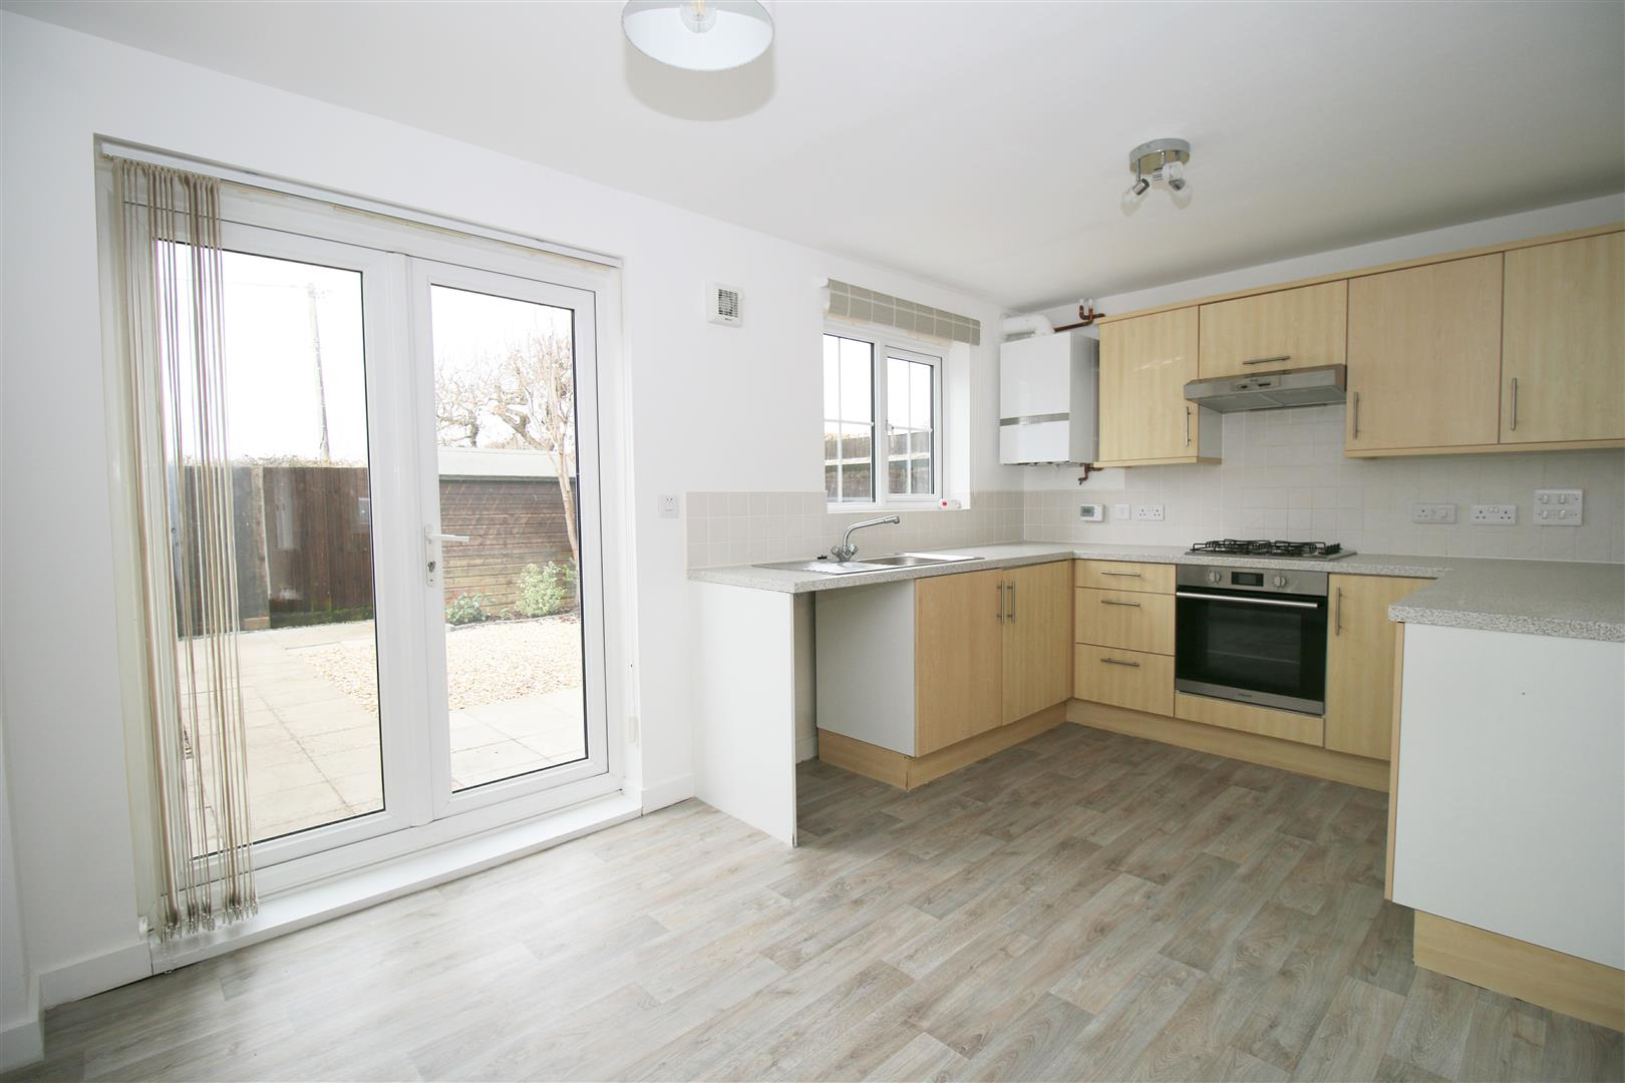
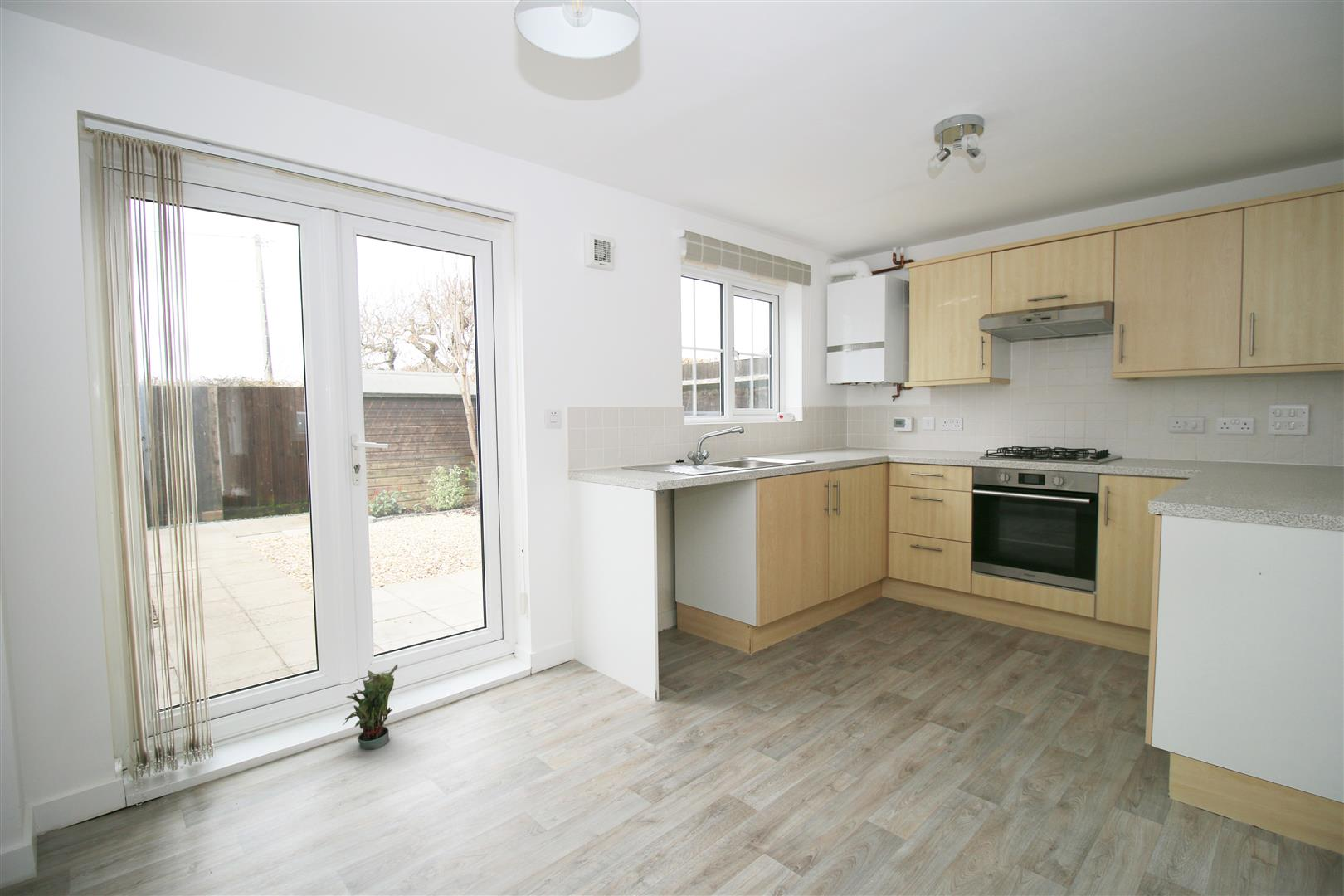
+ potted plant (371, 706)
